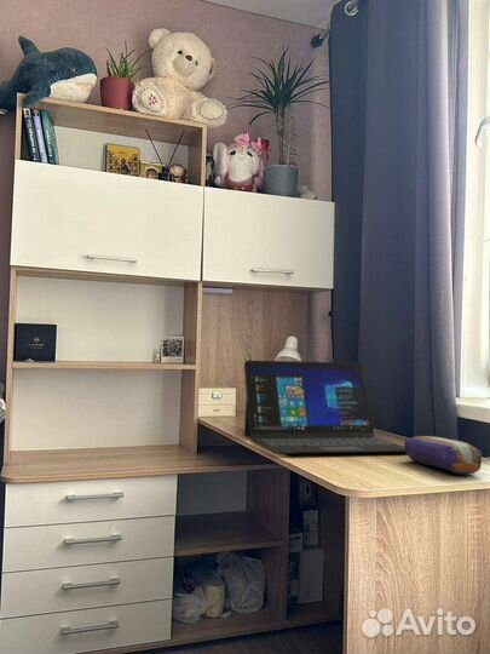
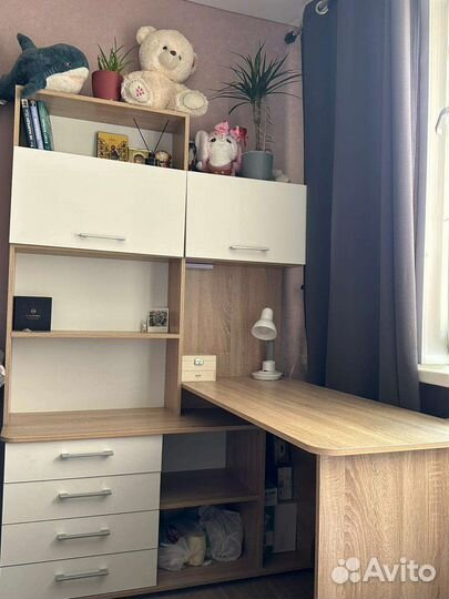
- pencil case (440, 453)
- laptop (323, 402)
